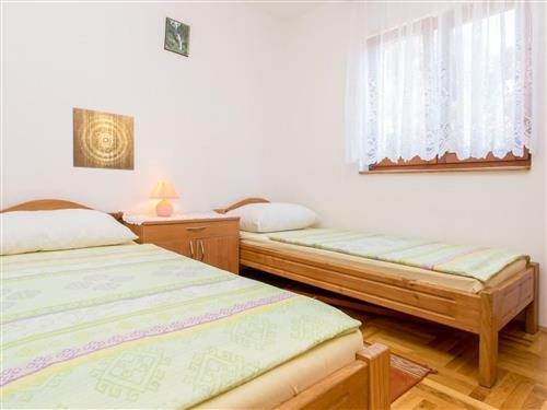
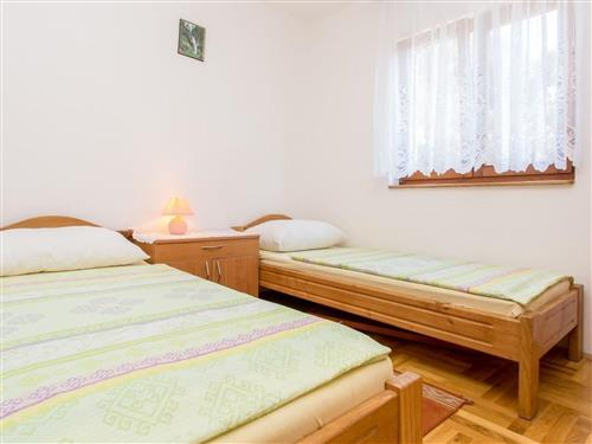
- wall art (105, 140)
